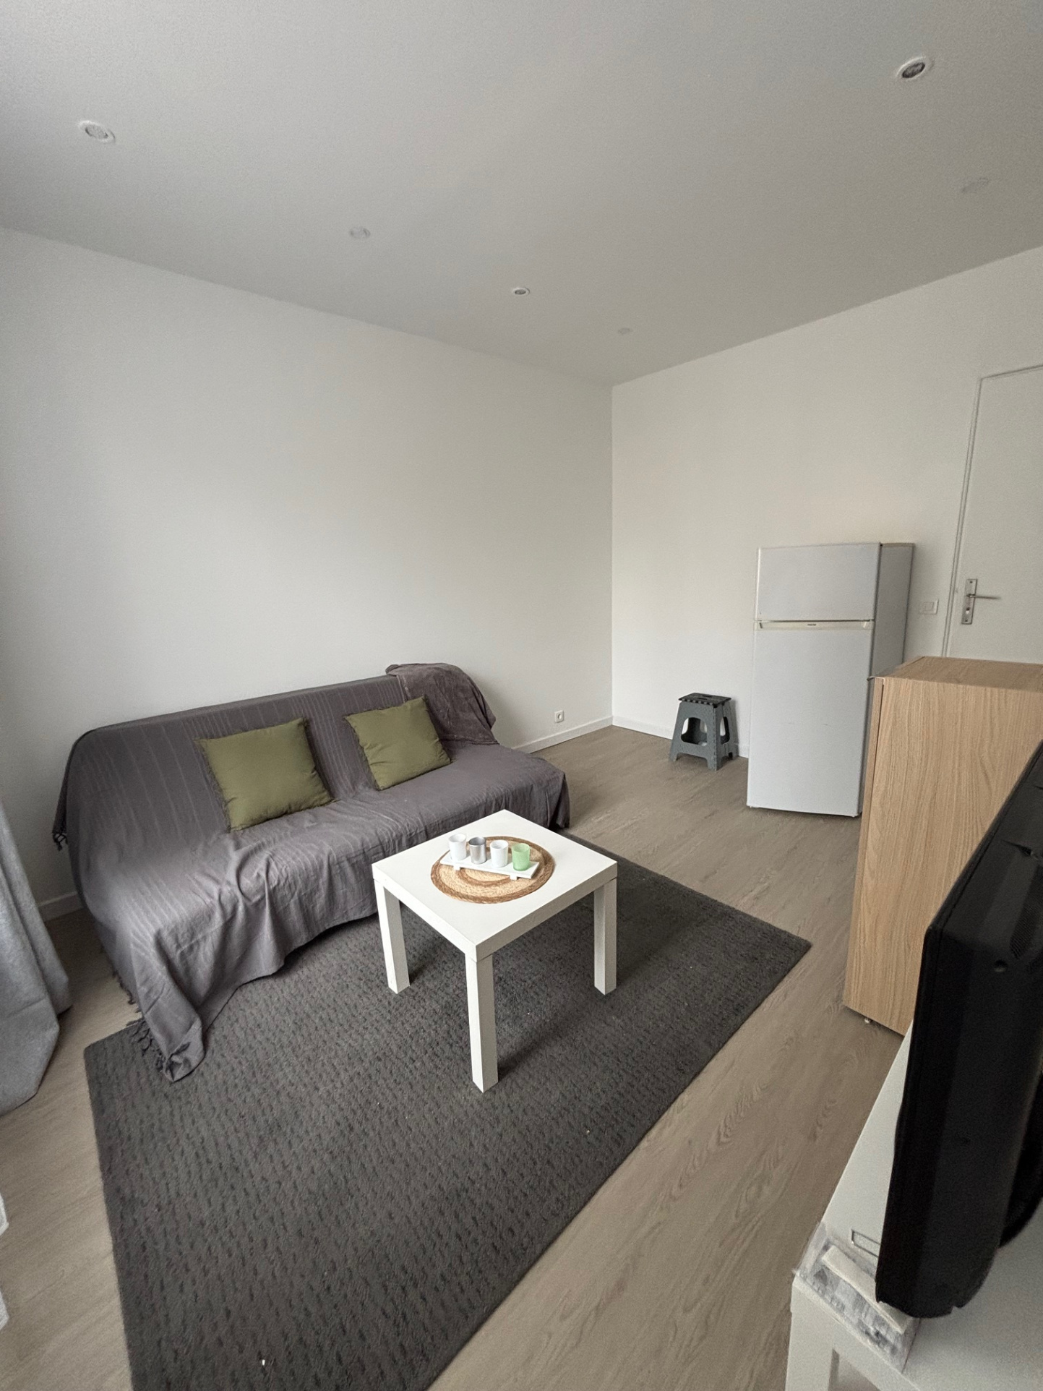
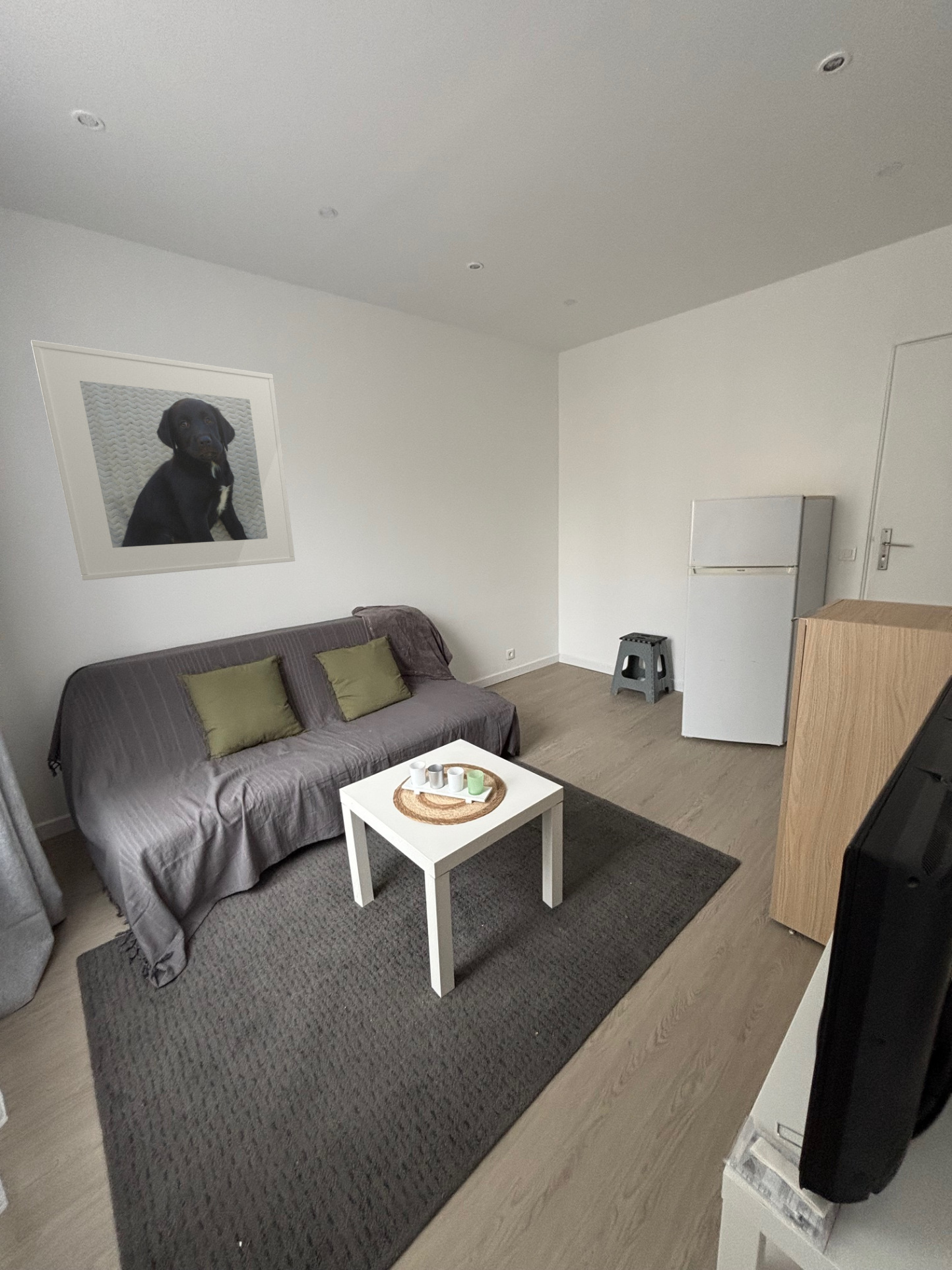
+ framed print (185, 469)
